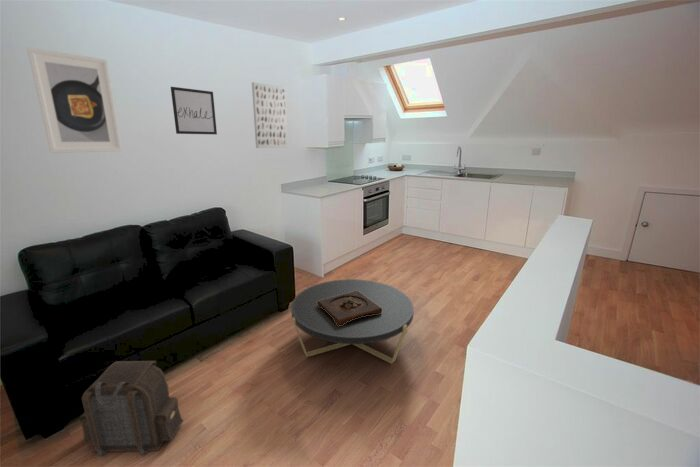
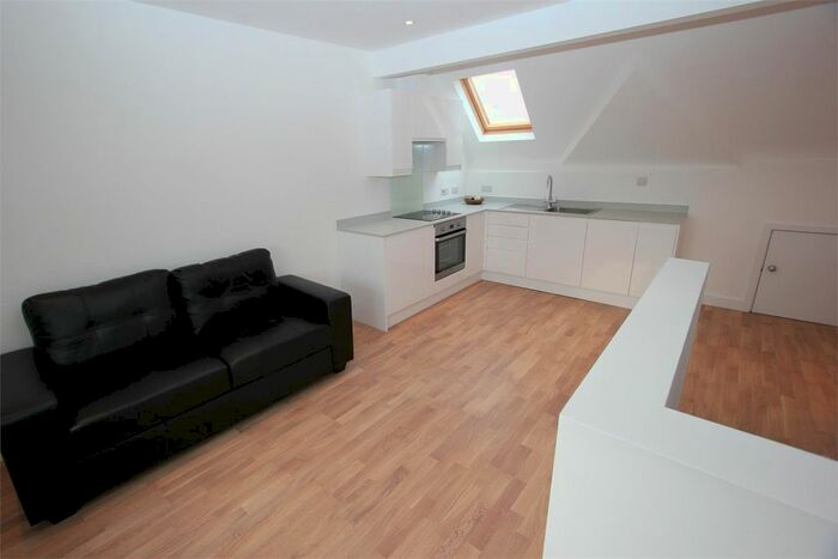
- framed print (79, 104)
- backpack (128, 404)
- coffee table (351, 323)
- wooden tray (348, 302)
- wall art (195, 112)
- wall art (271, 117)
